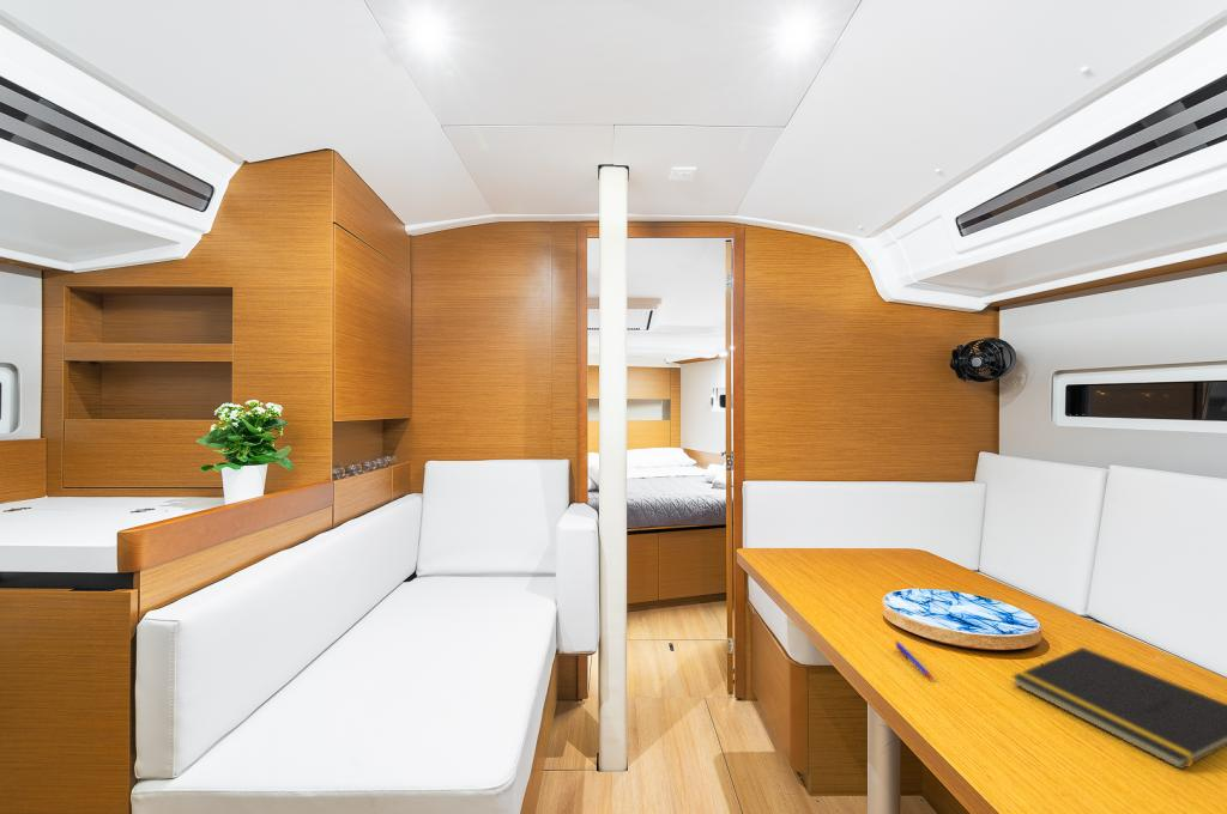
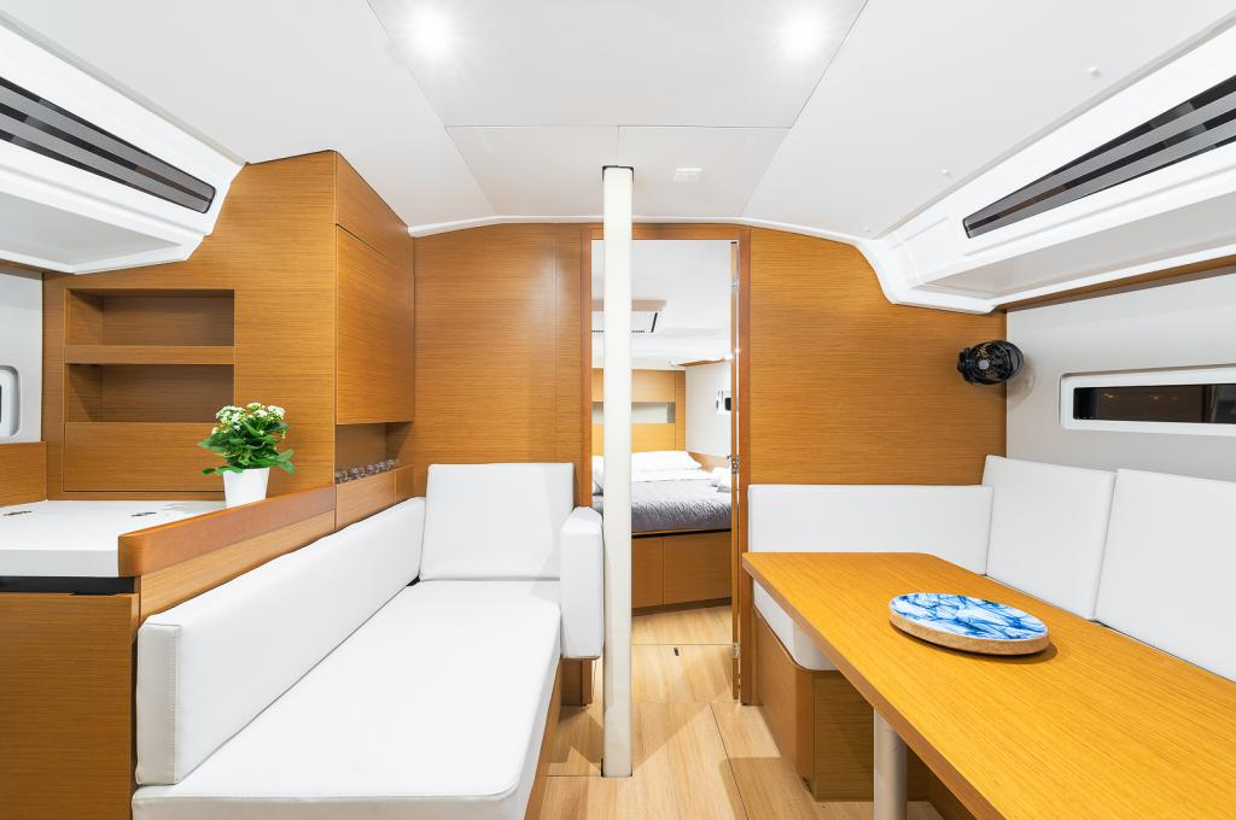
- notepad (1124, 698)
- pen (913, 660)
